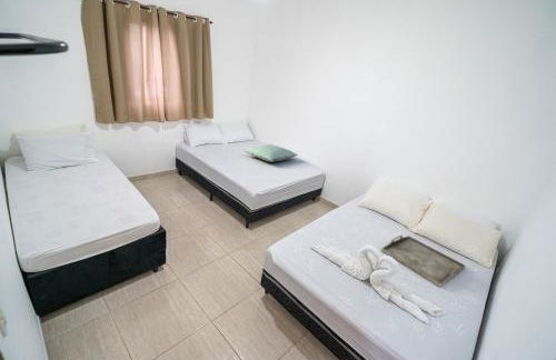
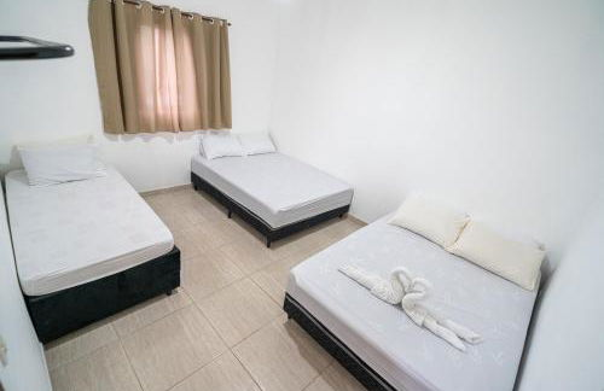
- serving tray (423, 254)
- pillow (270, 152)
